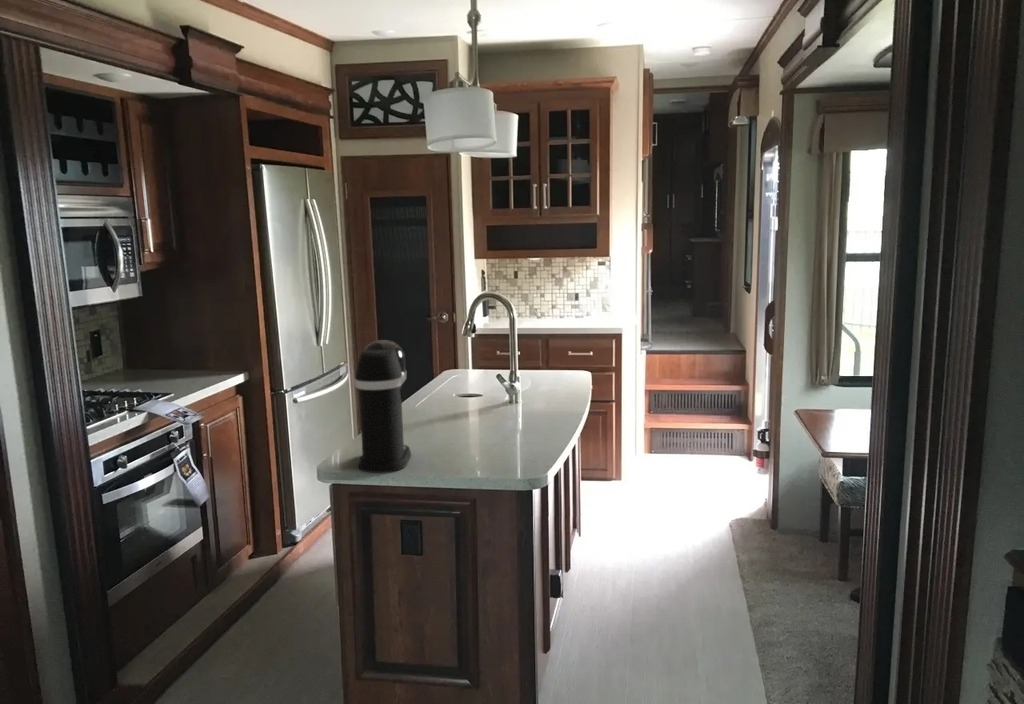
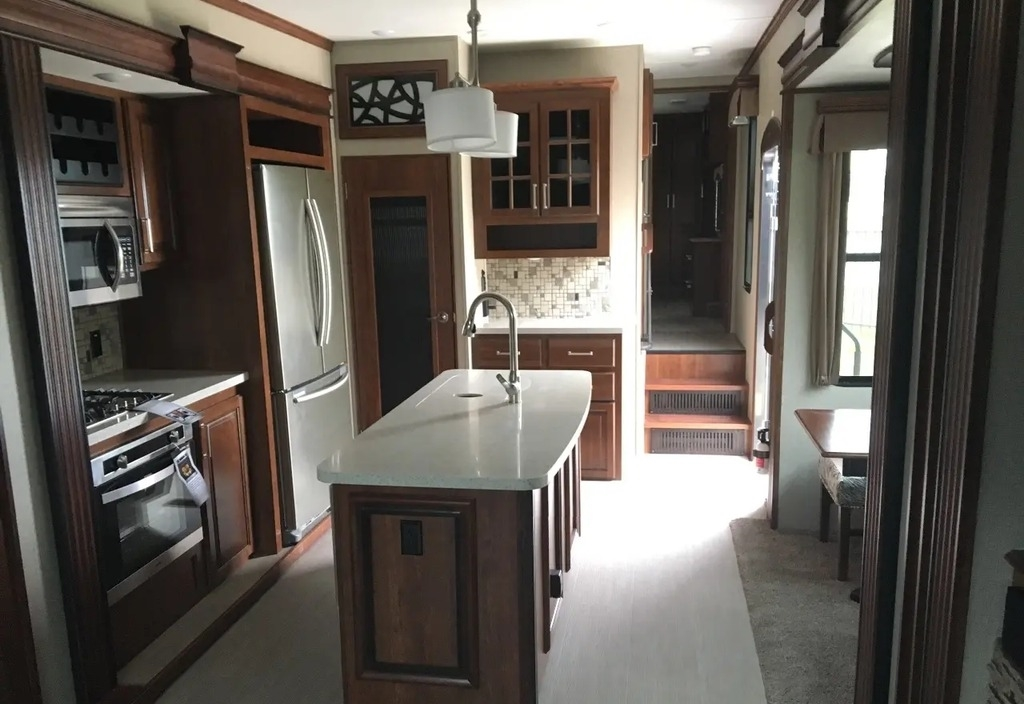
- coffee maker (382, 402)
